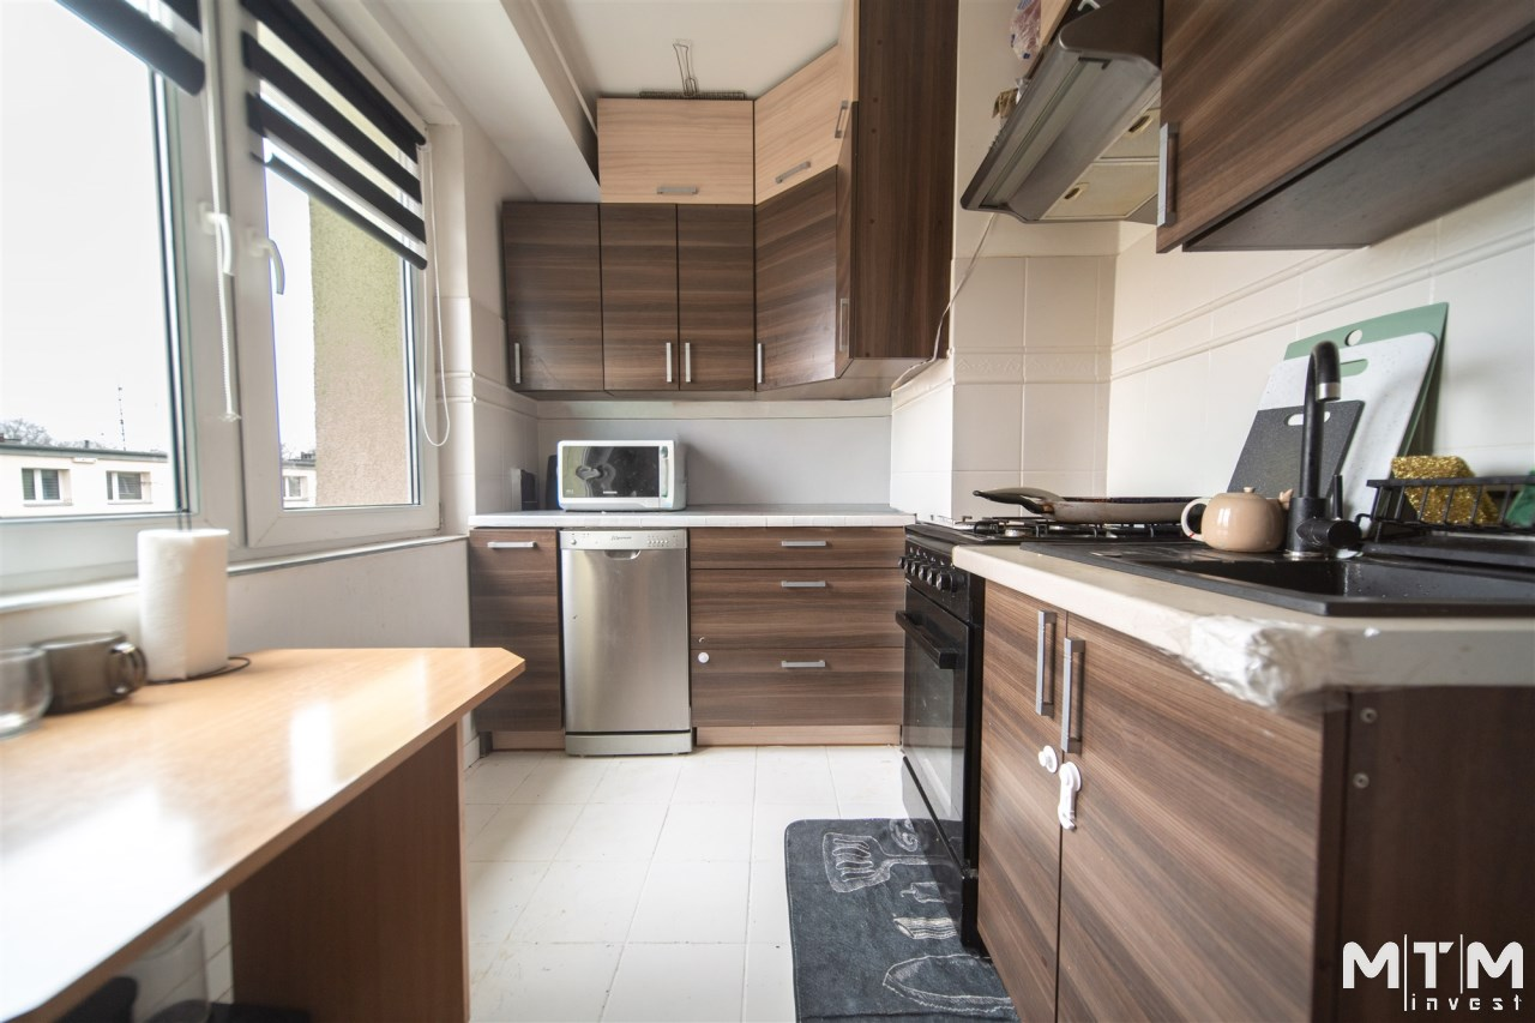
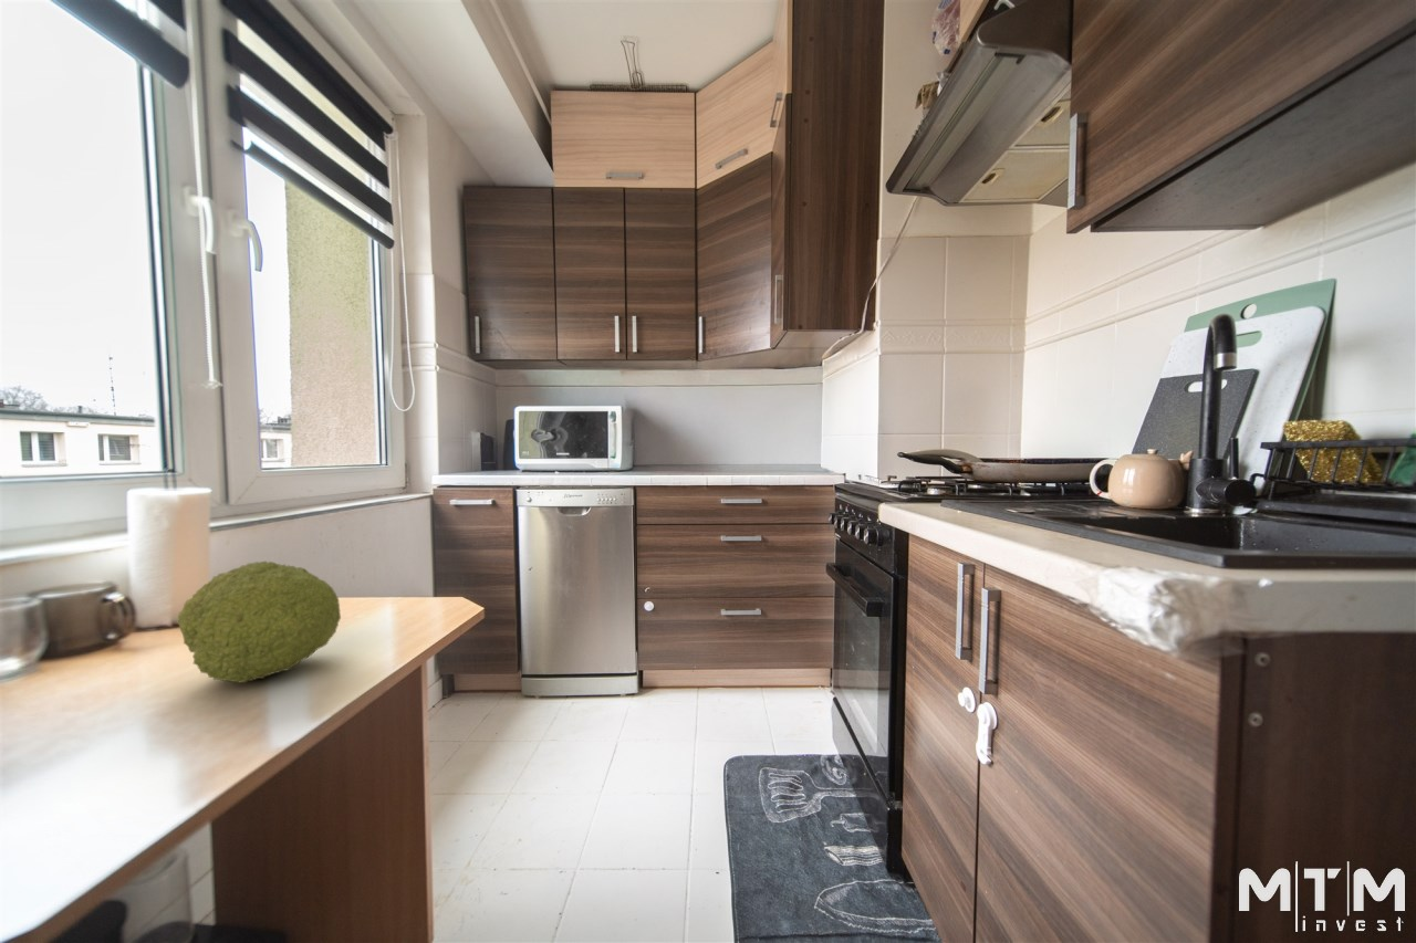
+ fruit (263, 618)
